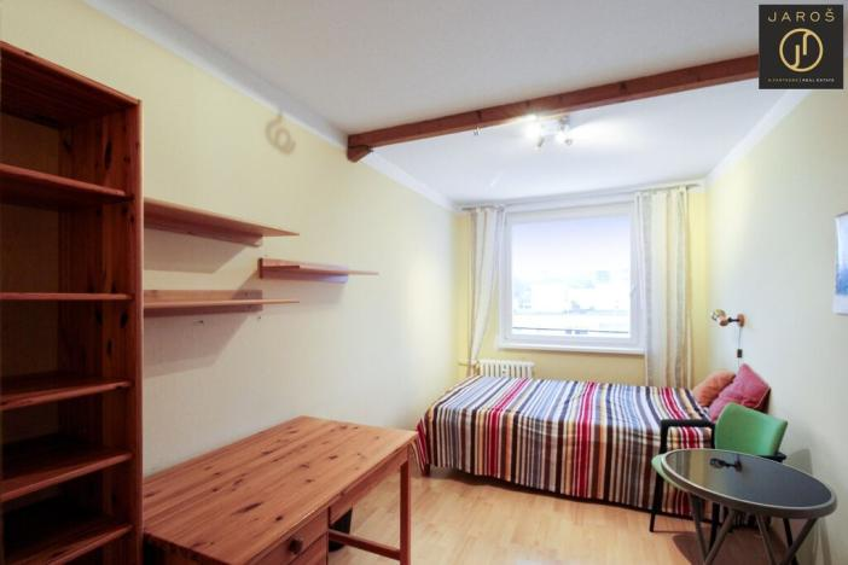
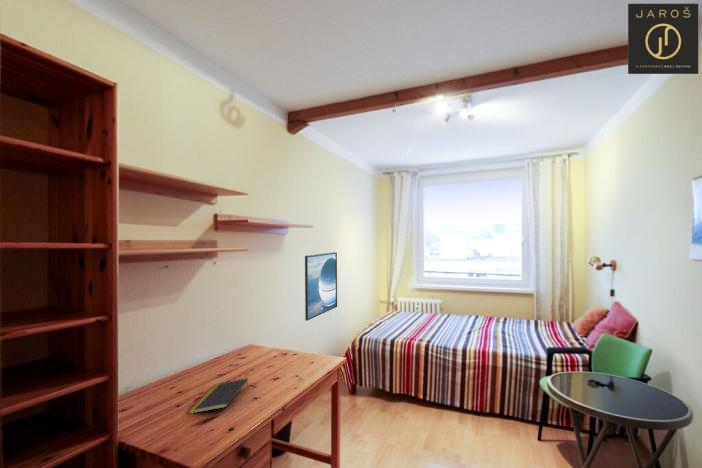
+ notepad (220, 394)
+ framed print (322, 283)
